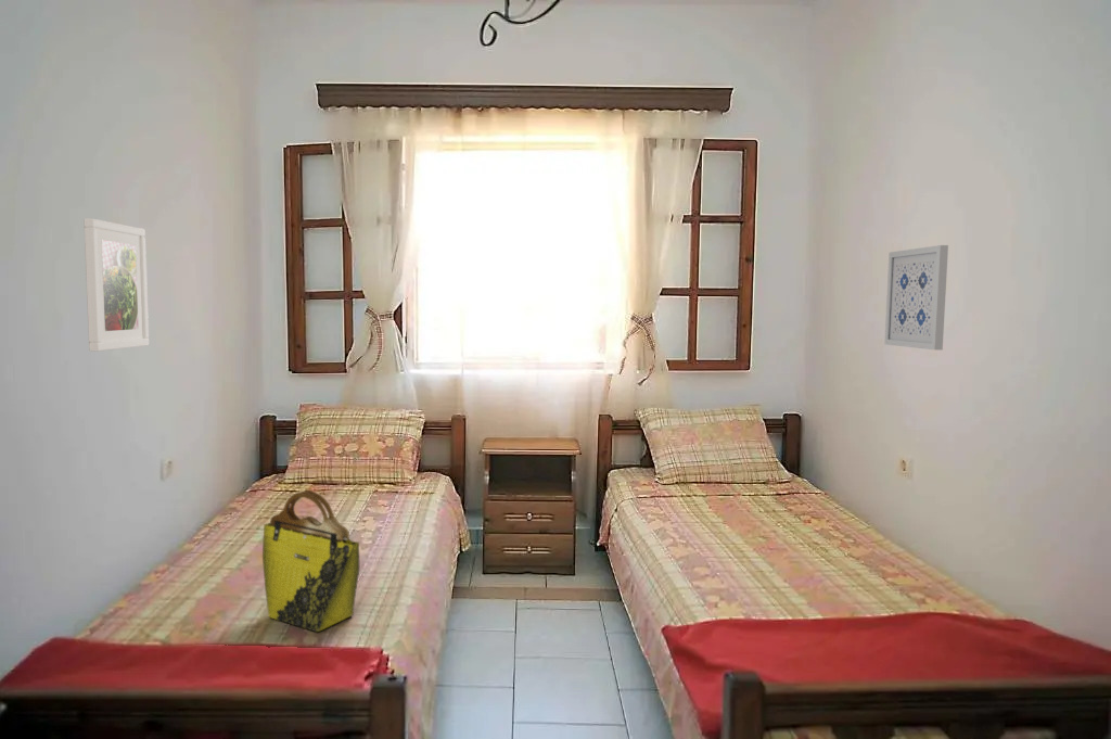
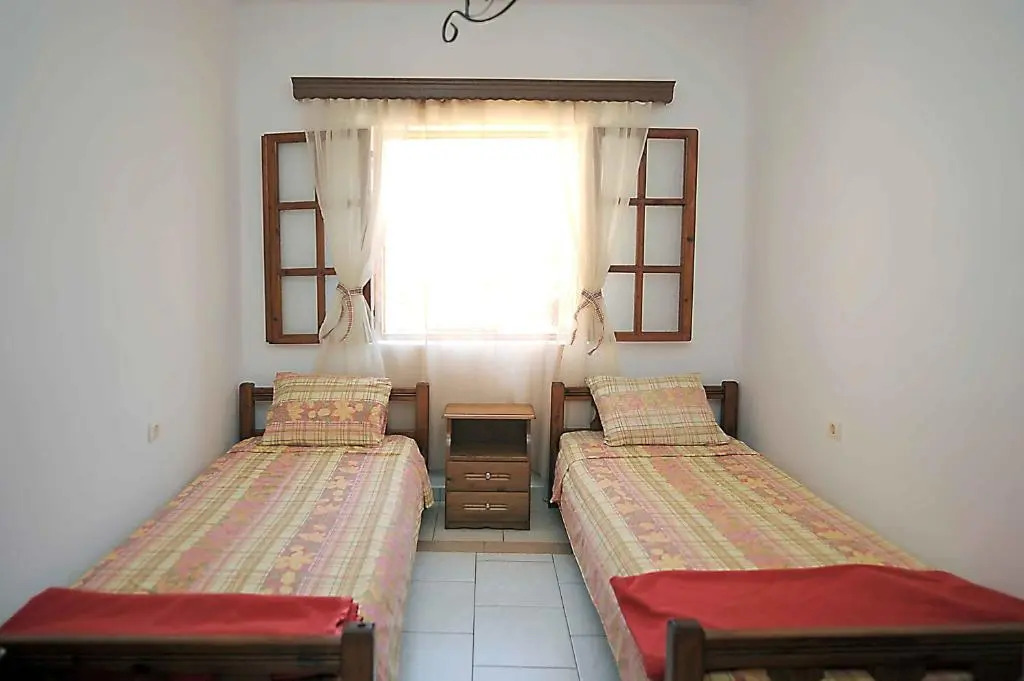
- tote bag (309, 553)
- wall art (914, 297)
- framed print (118, 286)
